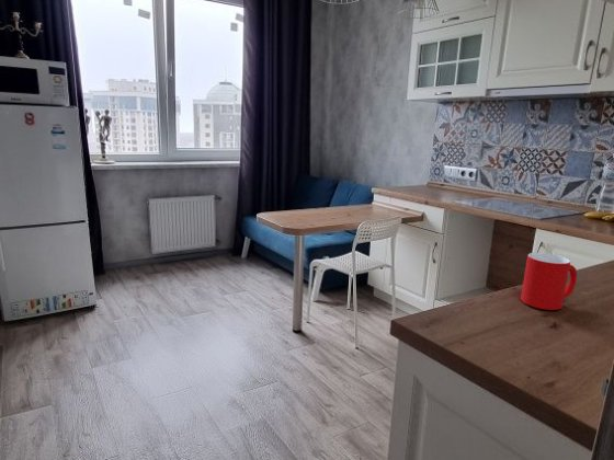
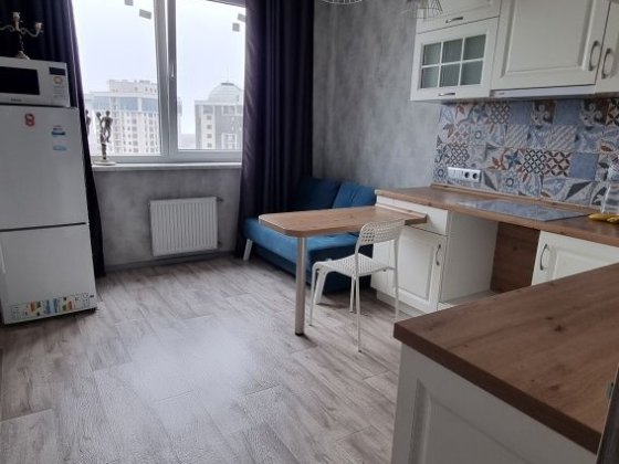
- cup (552, 280)
